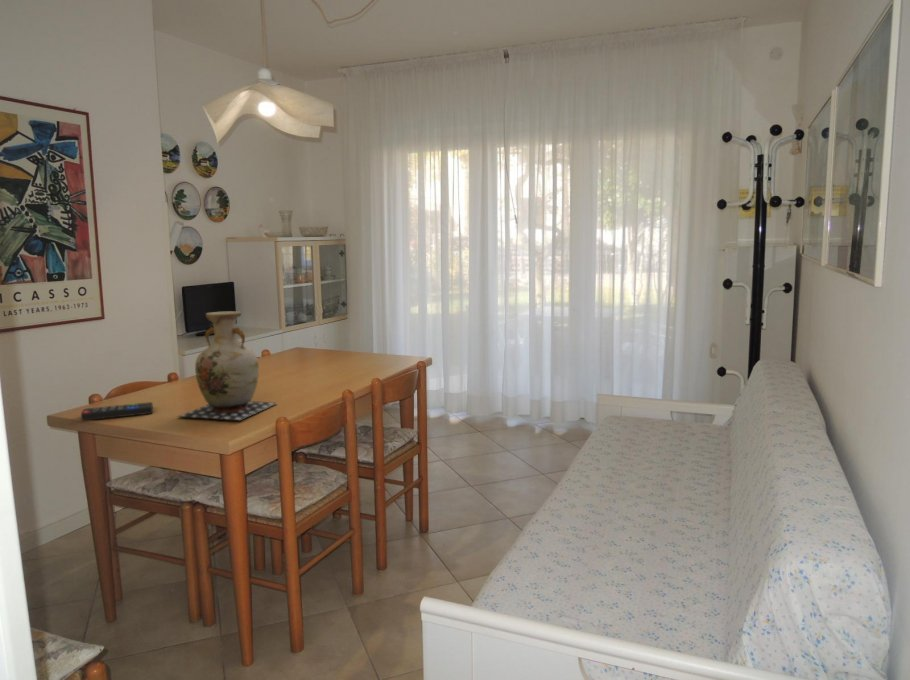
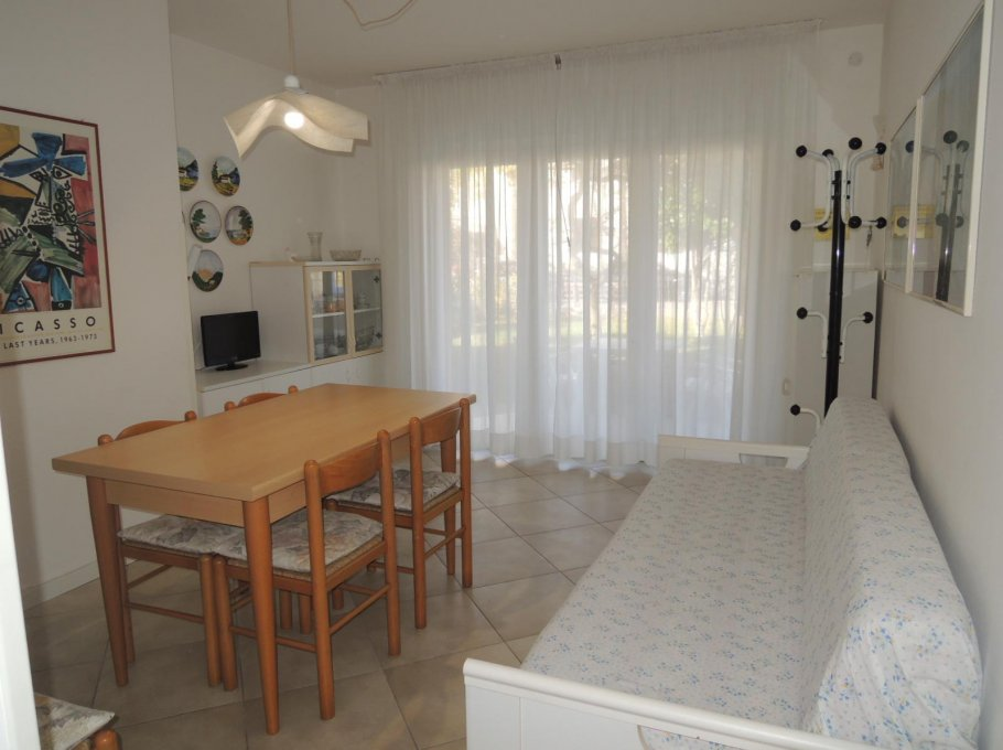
- vase (226, 362)
- remote control (118, 410)
